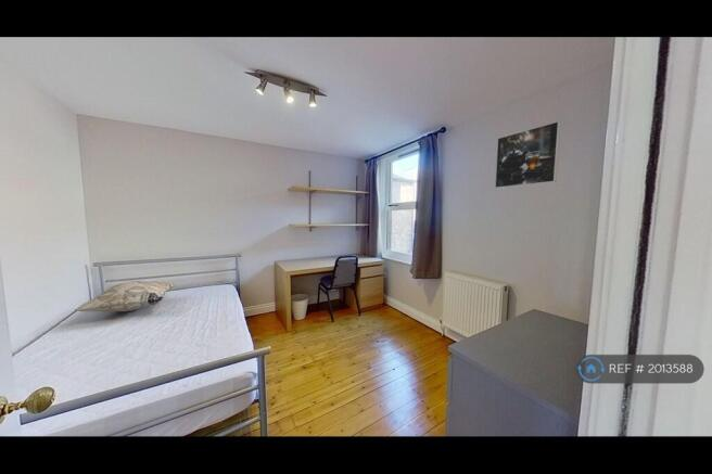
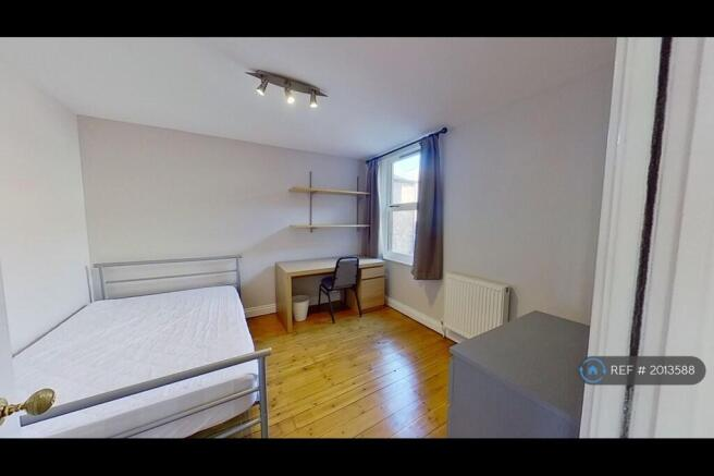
- decorative pillow (132, 295)
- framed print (524, 157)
